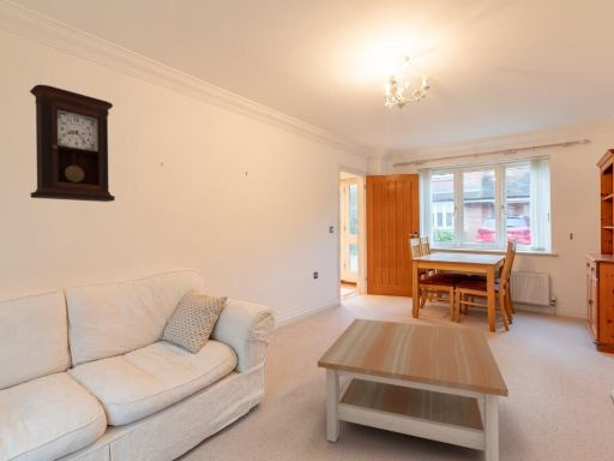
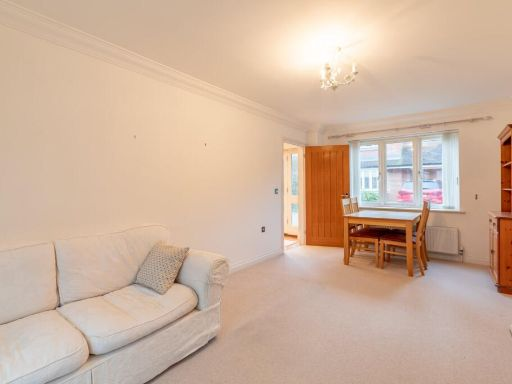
- pendulum clock (76, 148)
- coffee table (410, 381)
